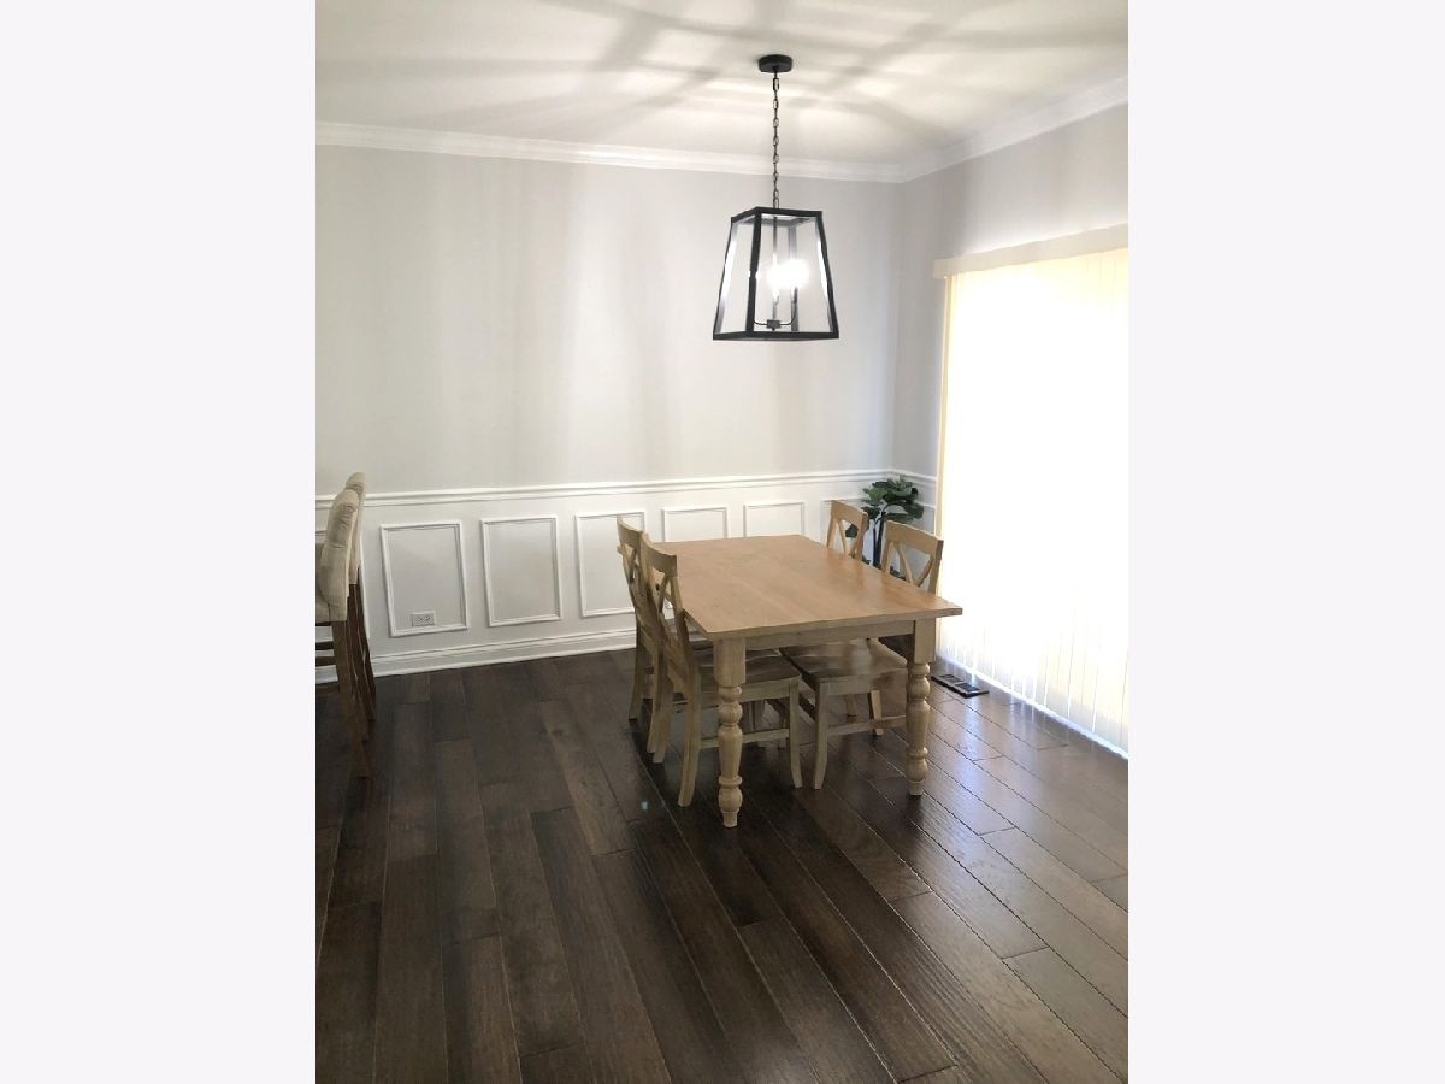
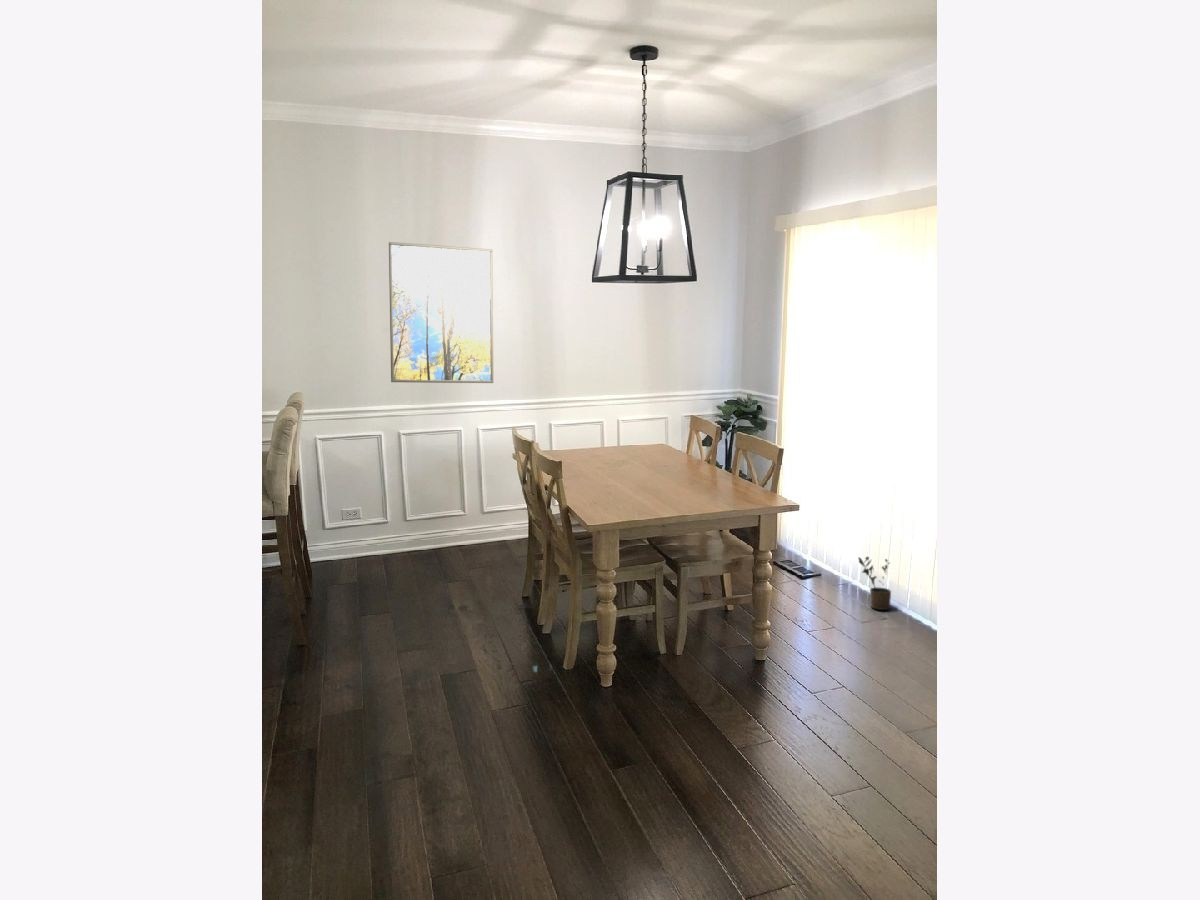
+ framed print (442, 314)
+ potted plant (874, 582)
